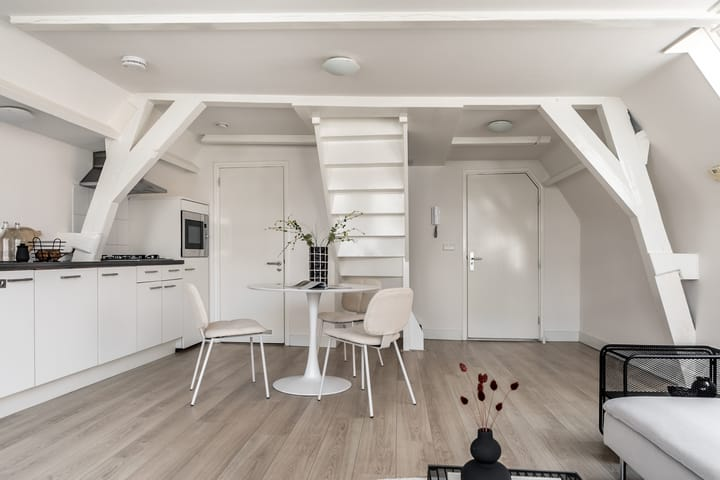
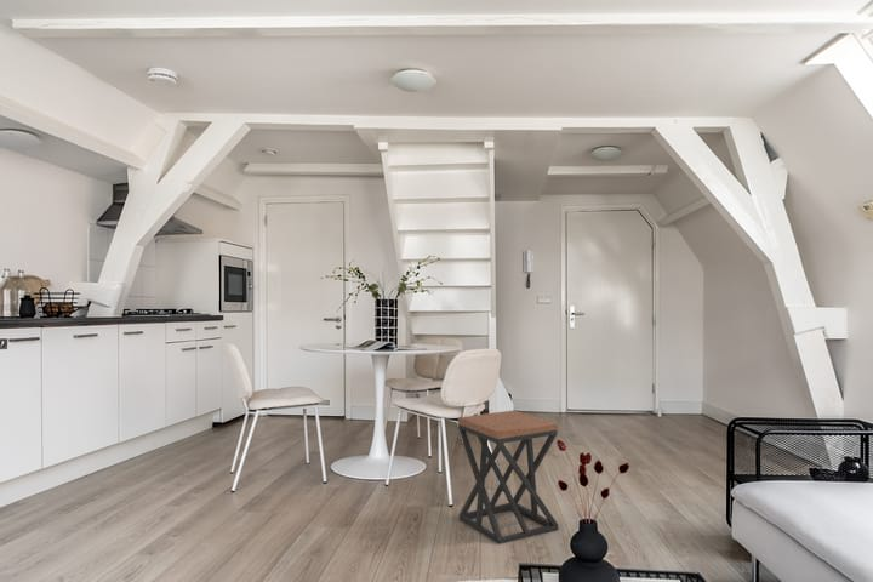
+ stool (507, 472)
